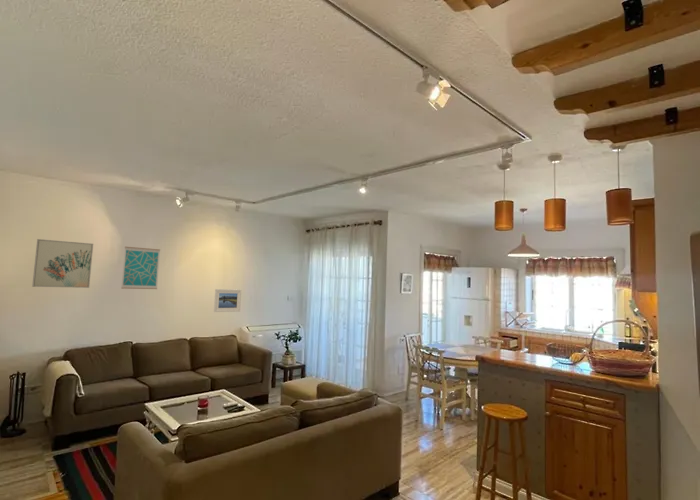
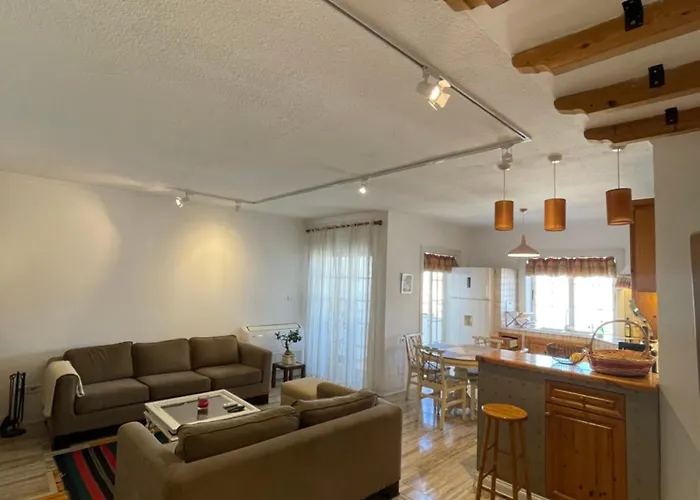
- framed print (227, 300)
- wall art (141, 268)
- wall art (64, 264)
